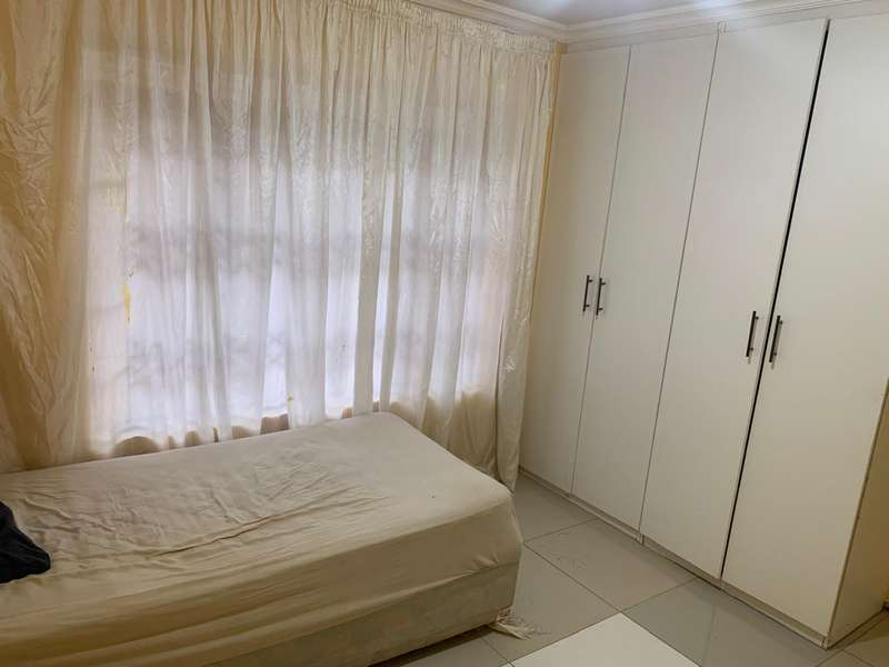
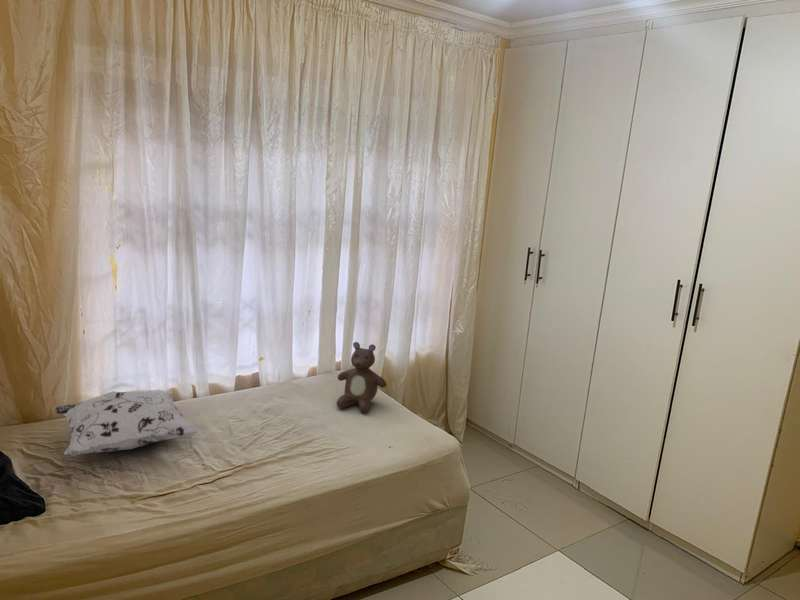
+ decorative pillow (126, 419)
+ teddy bear (359, 375)
